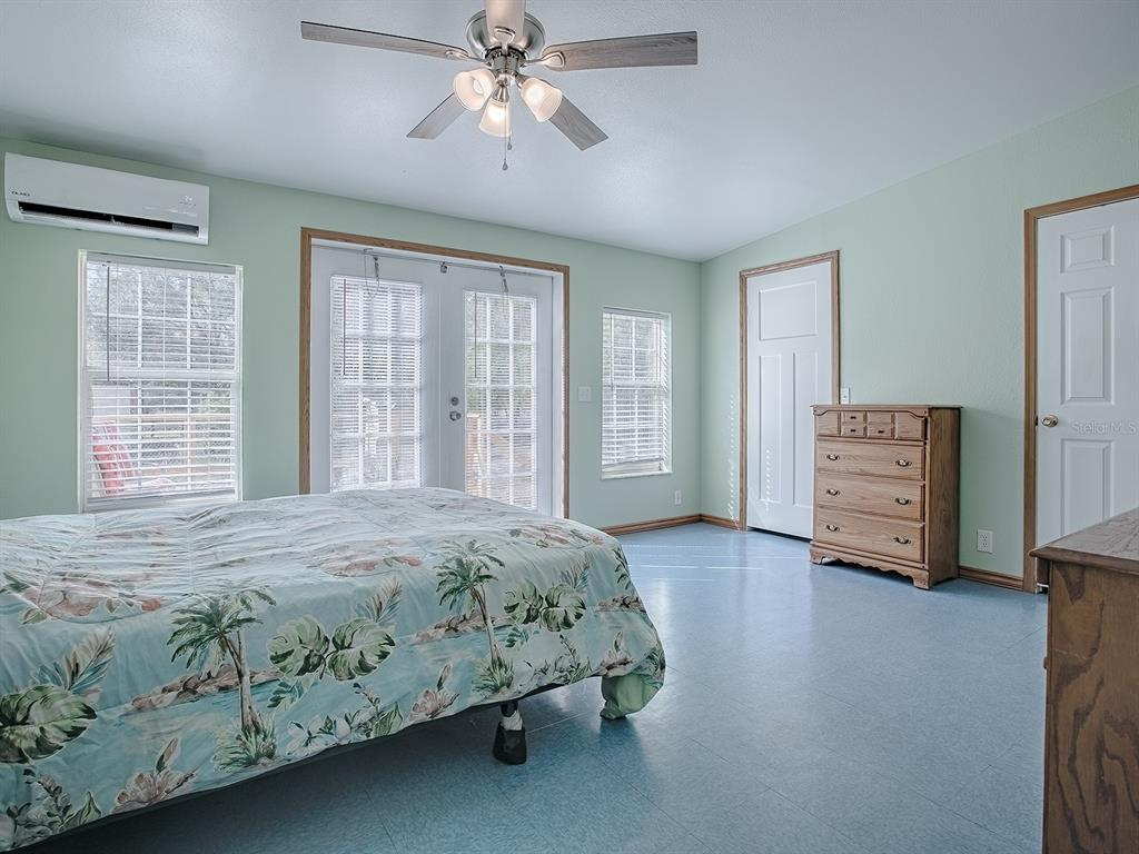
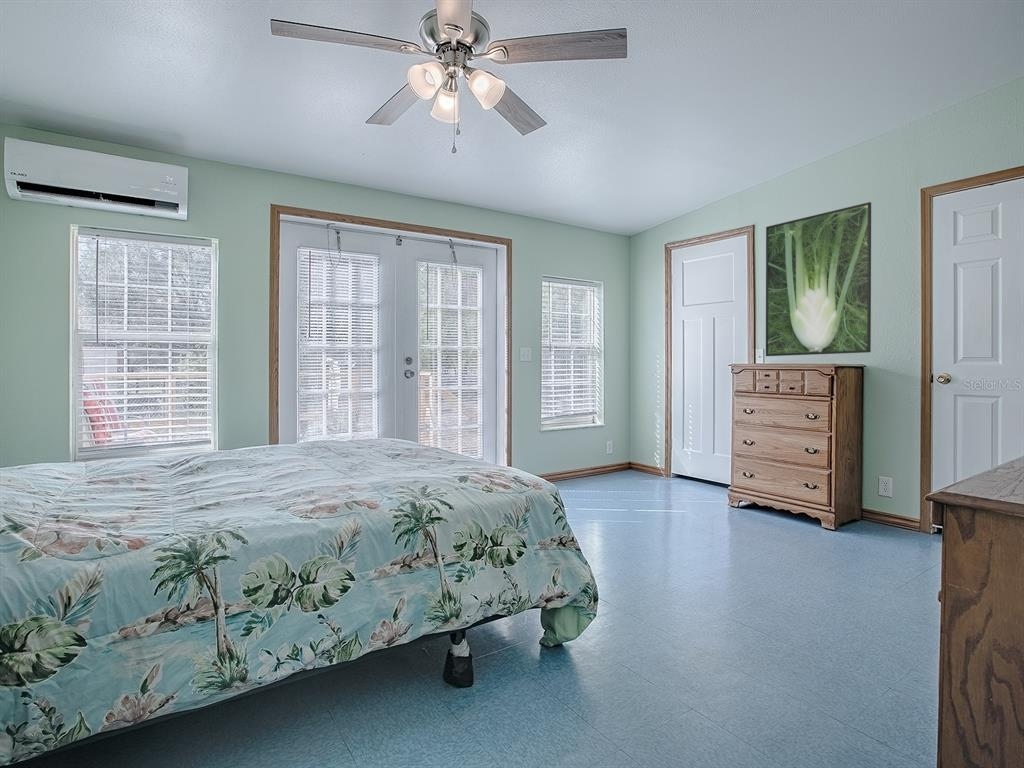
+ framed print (814, 285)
